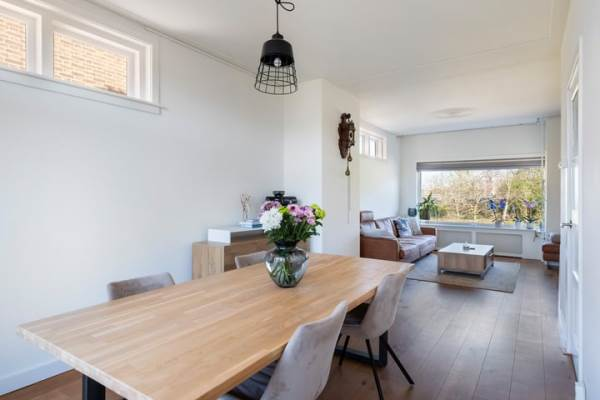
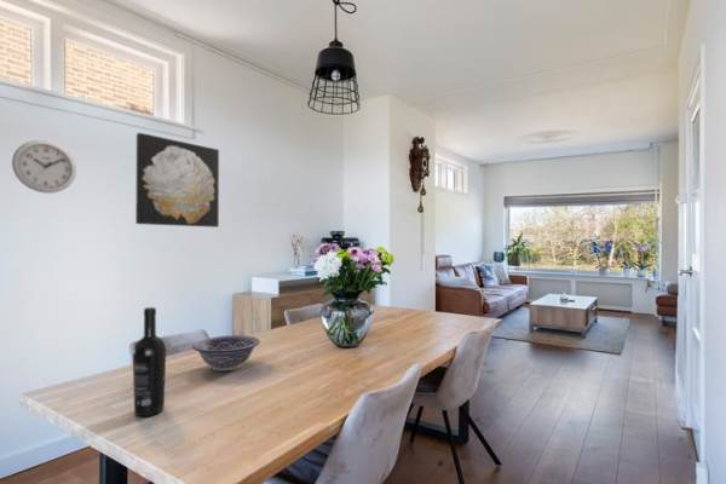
+ wall clock (45, 166)
+ wine bottle (149, 359)
+ decorative bowl (226, 355)
+ wall art (180, 184)
